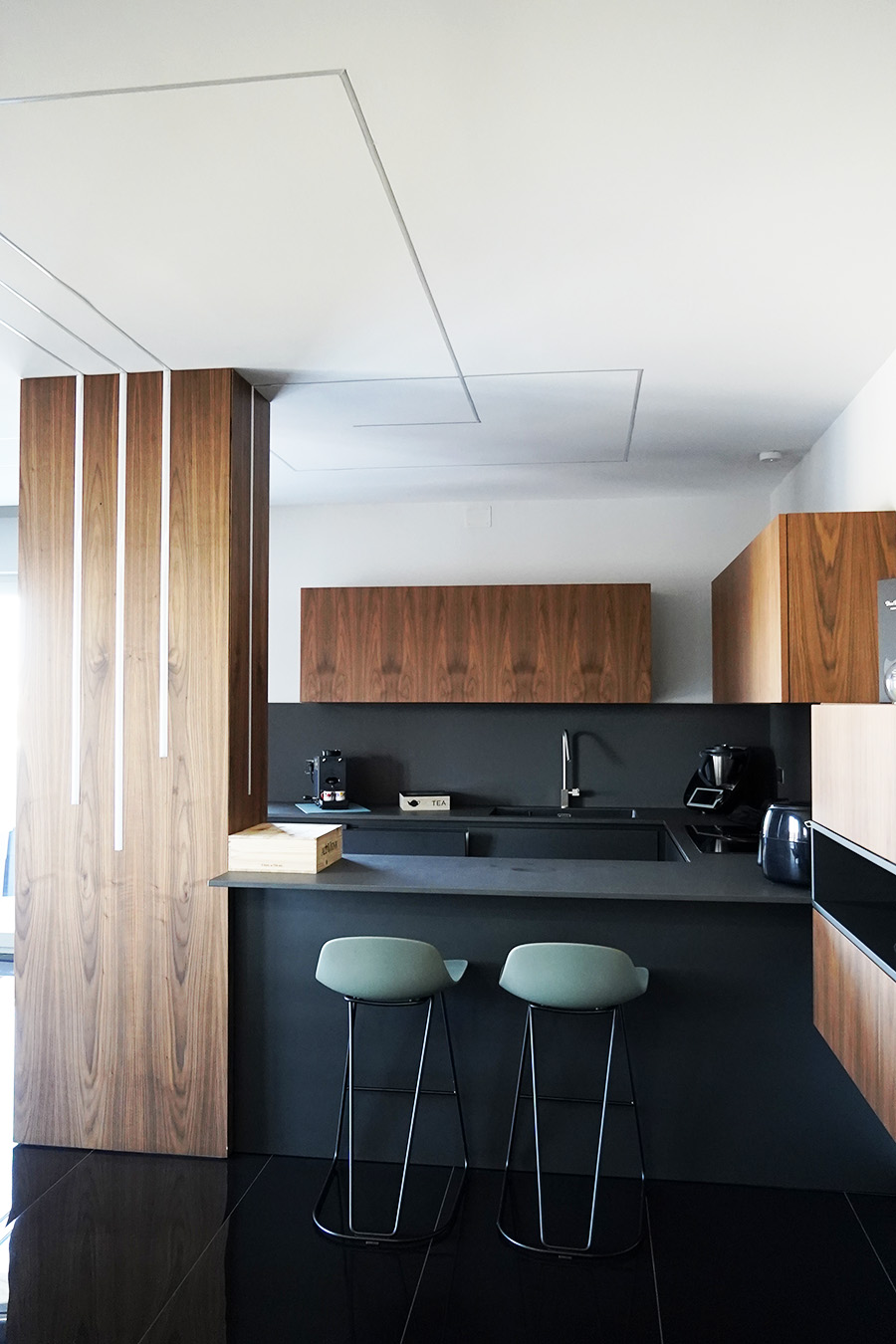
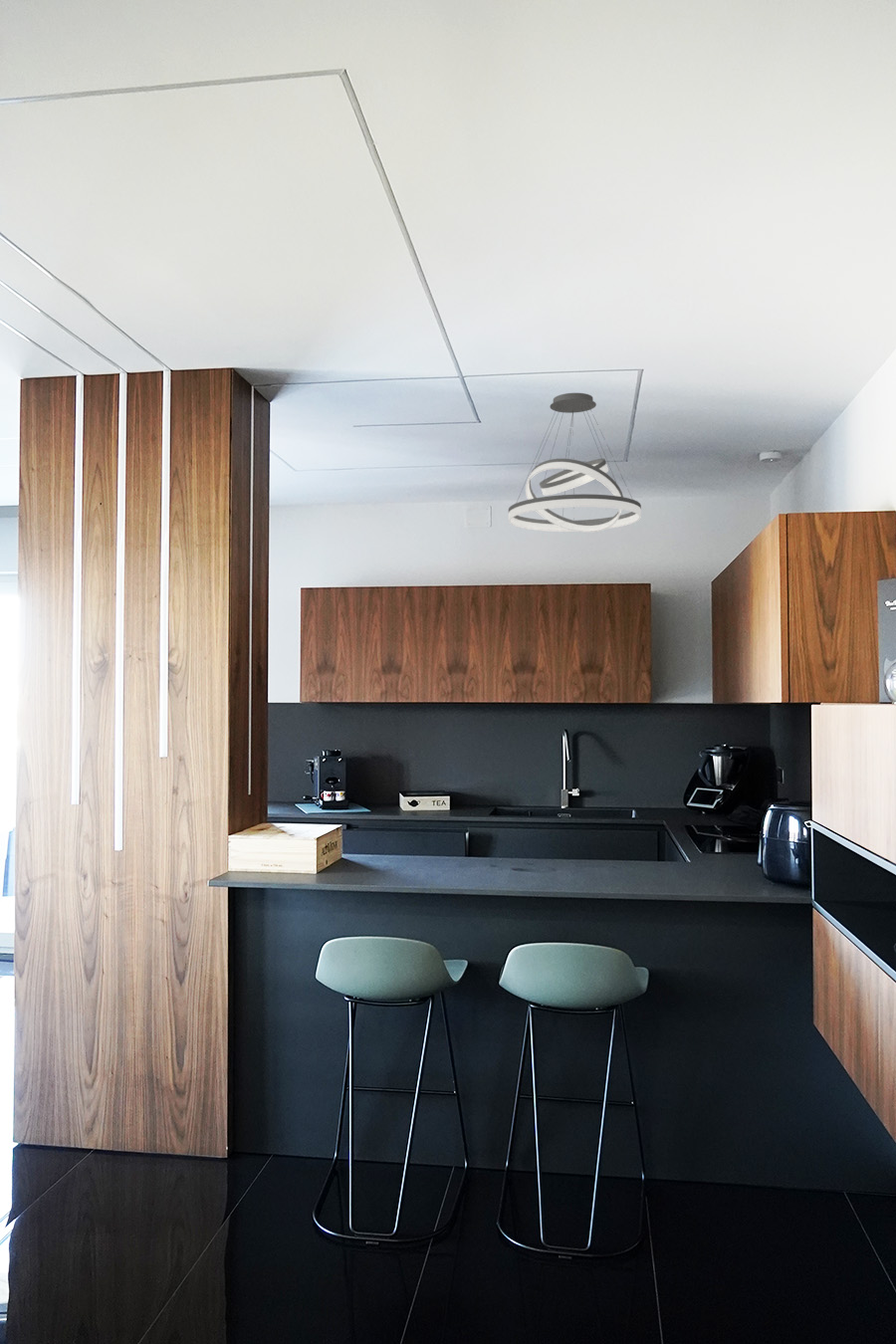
+ pendant light (573, 462)
